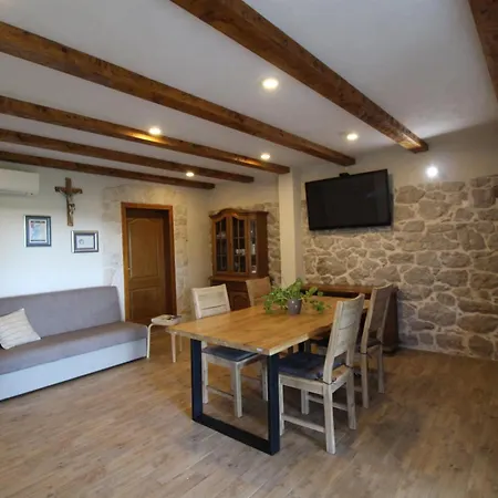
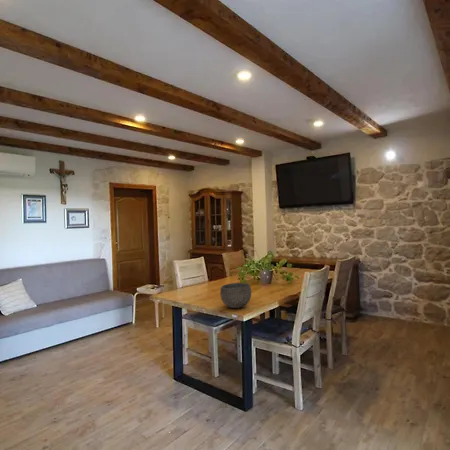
+ bowl (236, 296)
